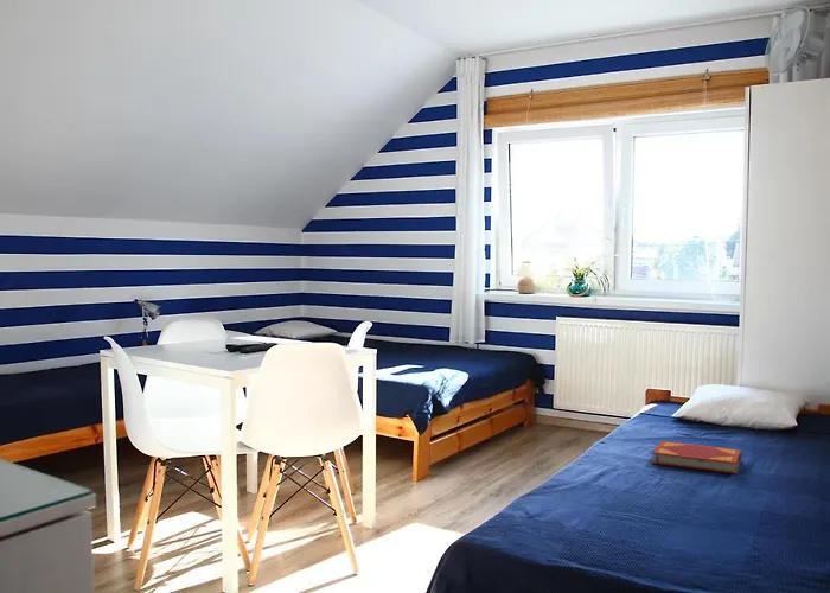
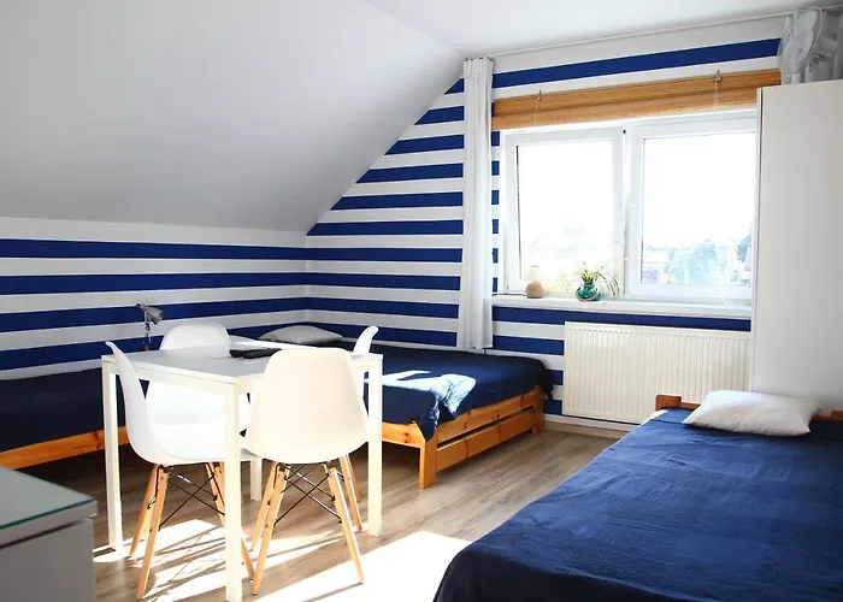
- hardback book (696, 455)
